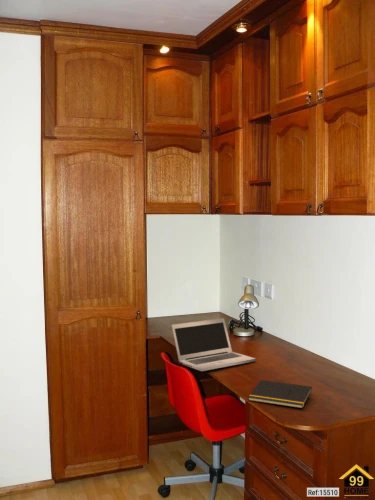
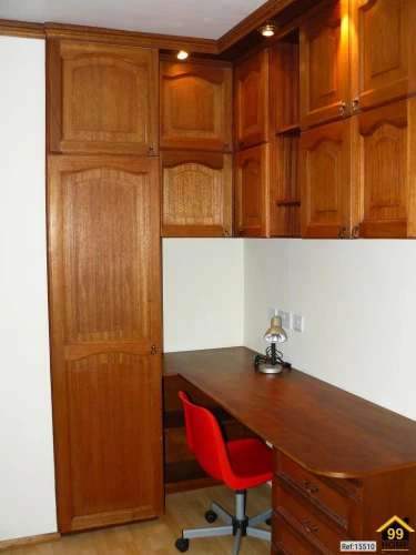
- laptop (213, 343)
- notepad (280, 393)
